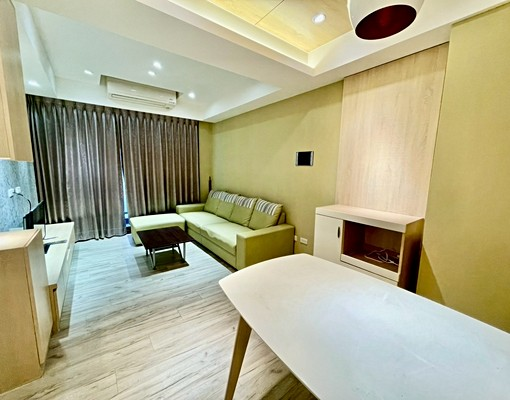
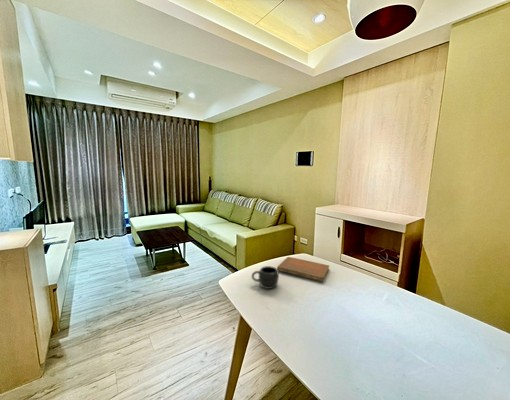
+ mug (266, 276)
+ notebook (303, 268)
